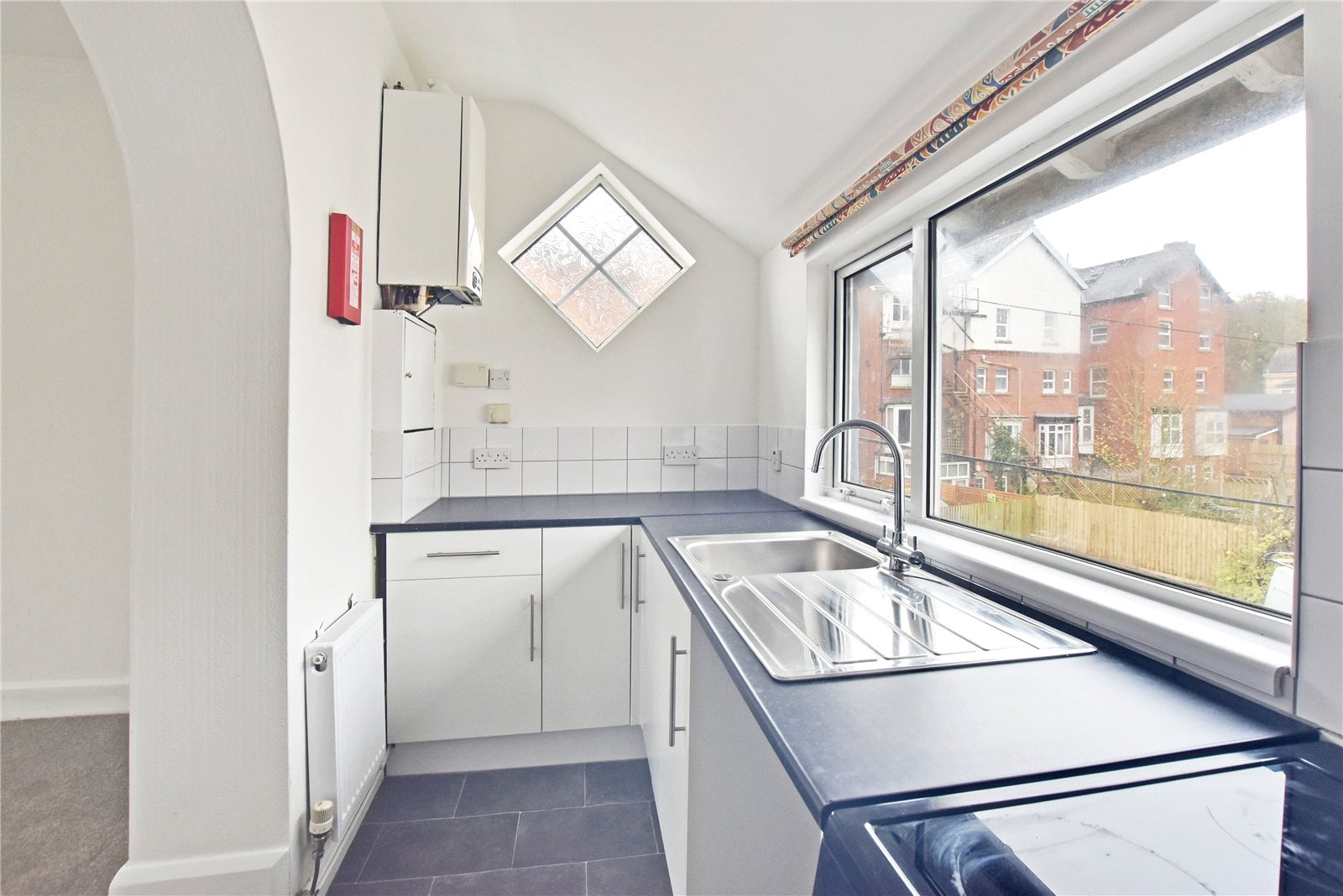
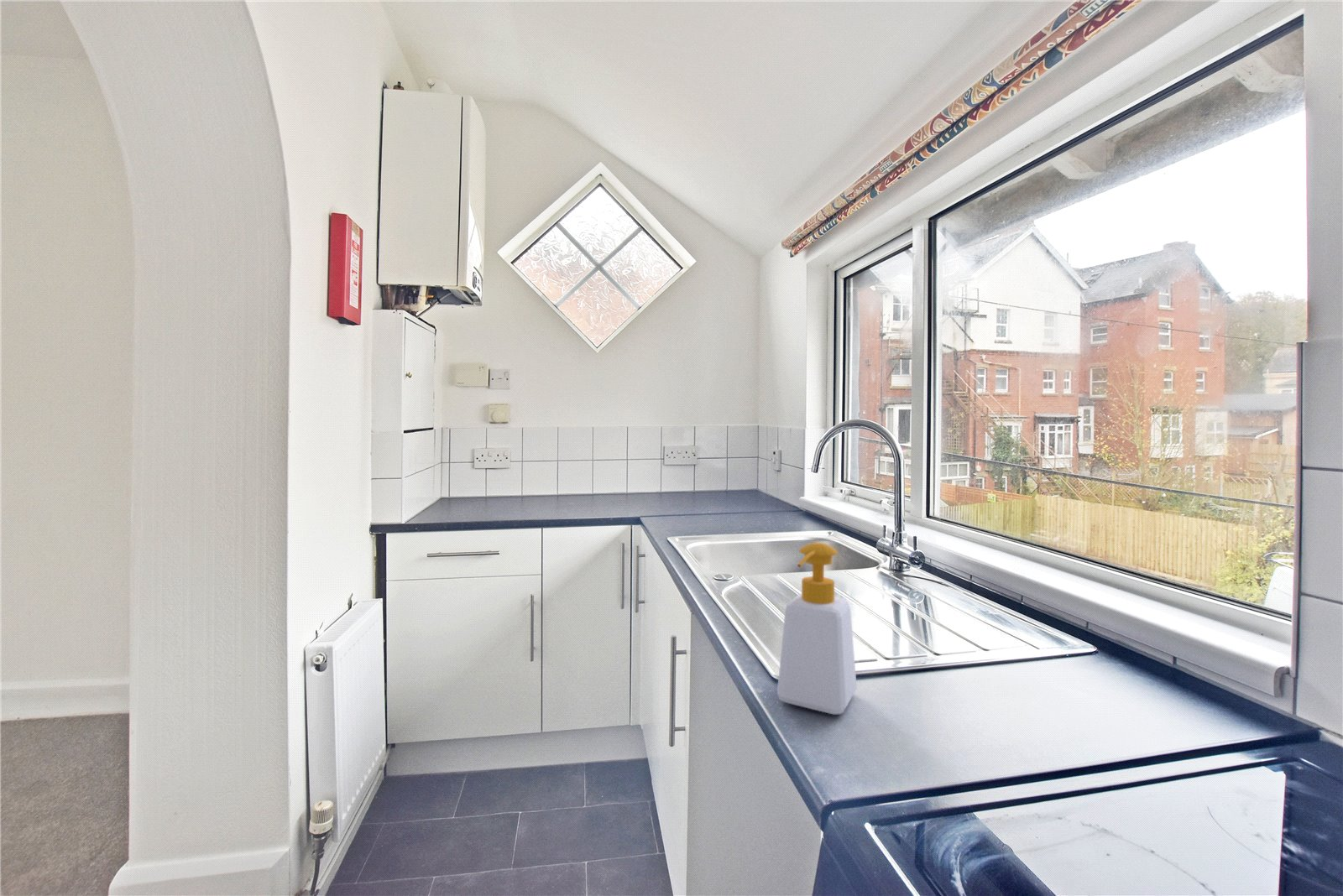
+ soap bottle (813, 624)
